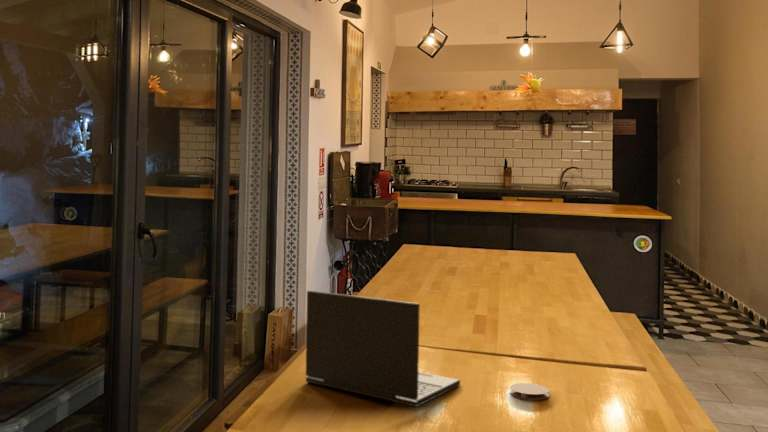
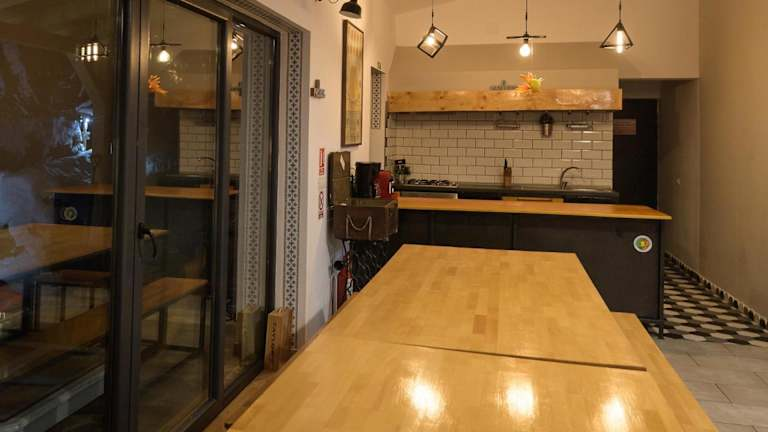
- laptop (383, 338)
- coaster (529, 391)
